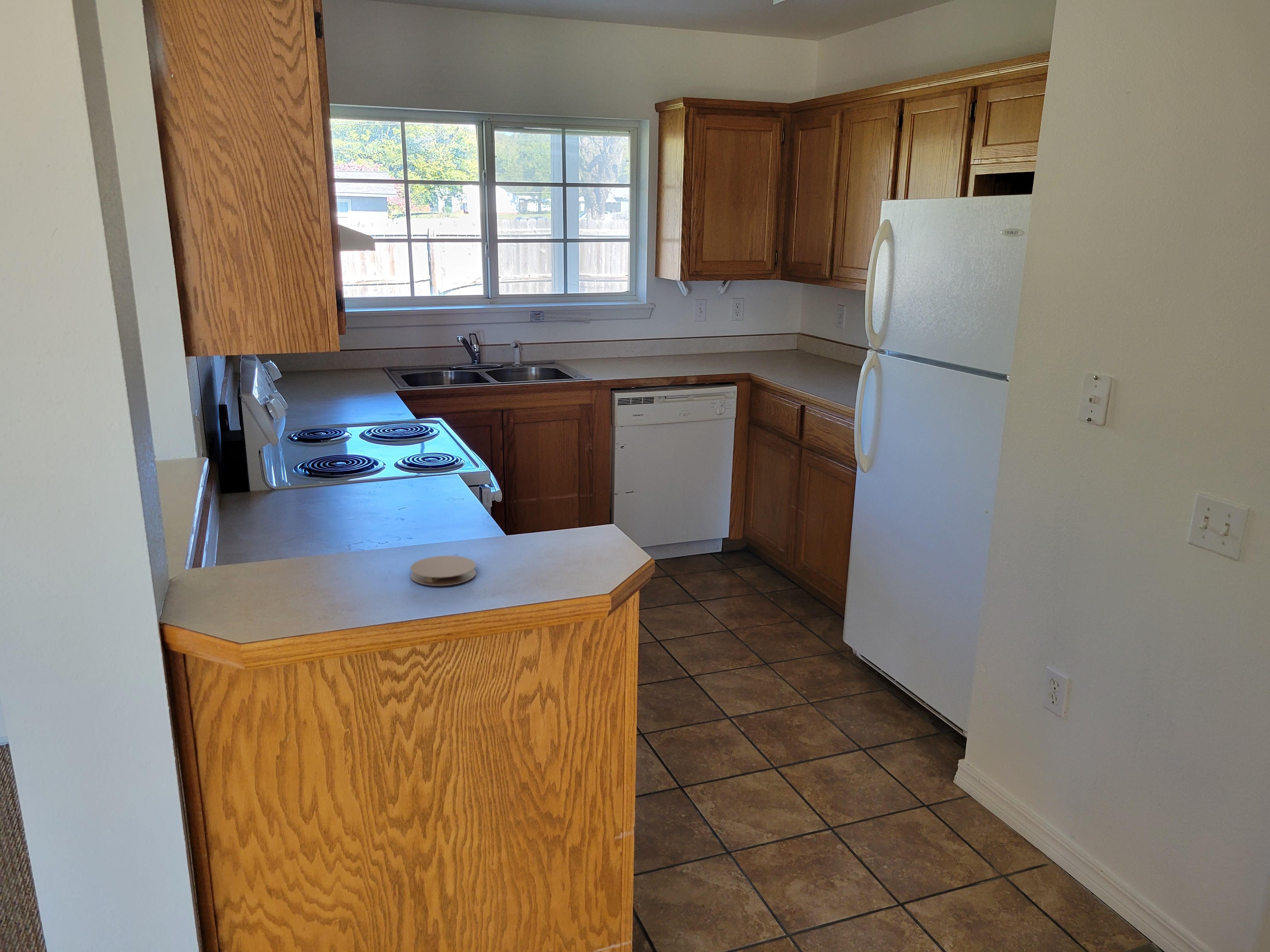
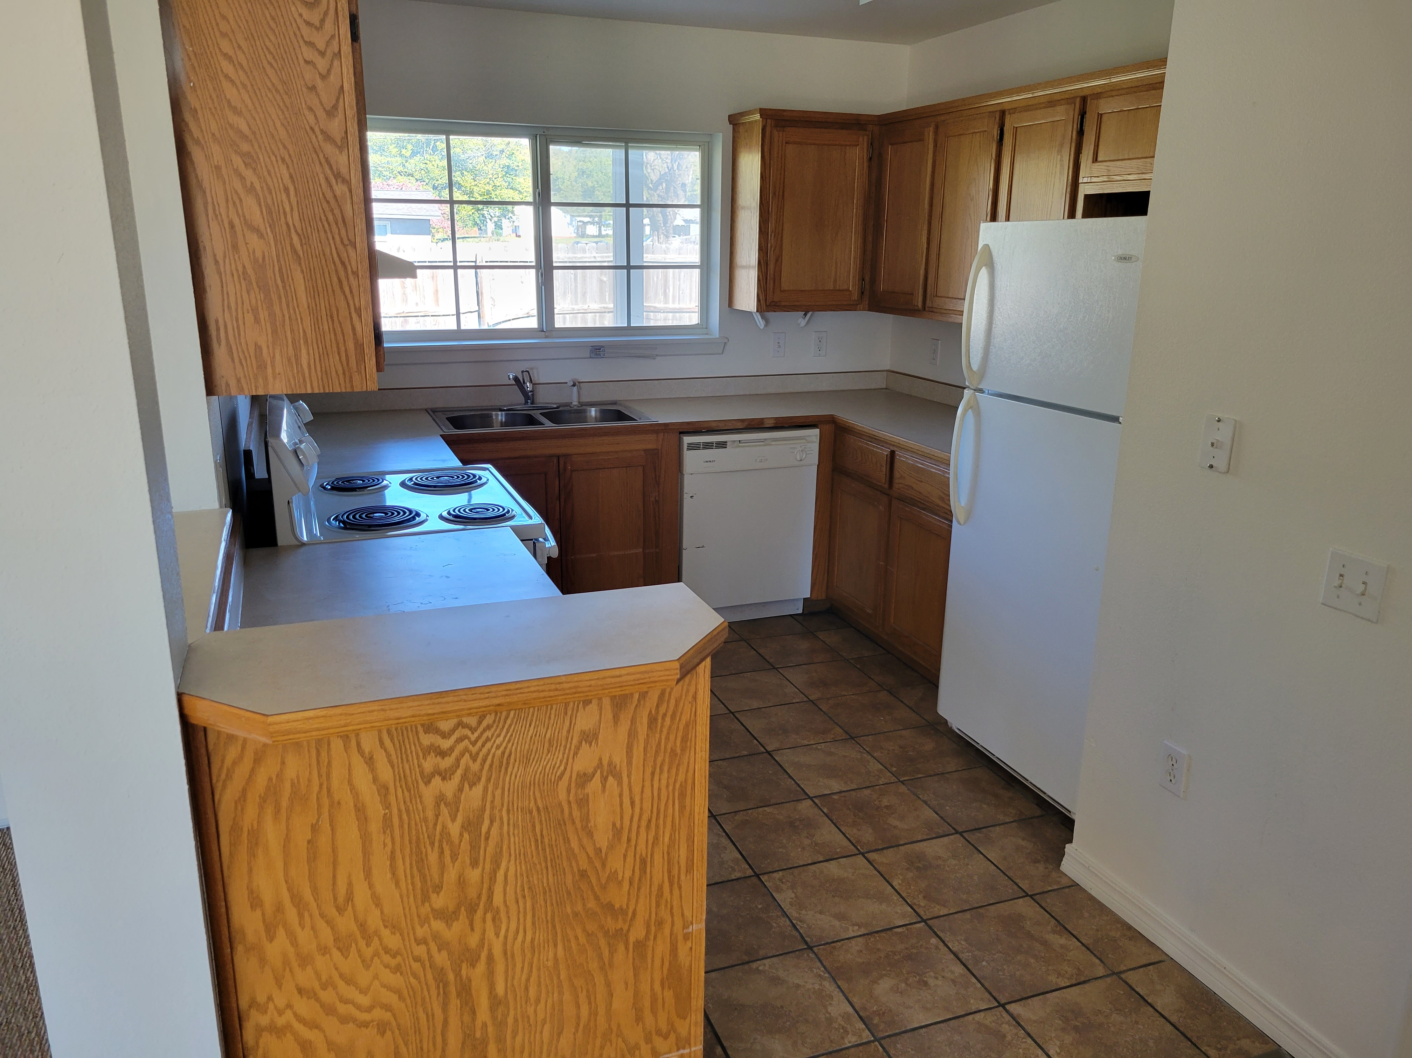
- coaster (443, 570)
